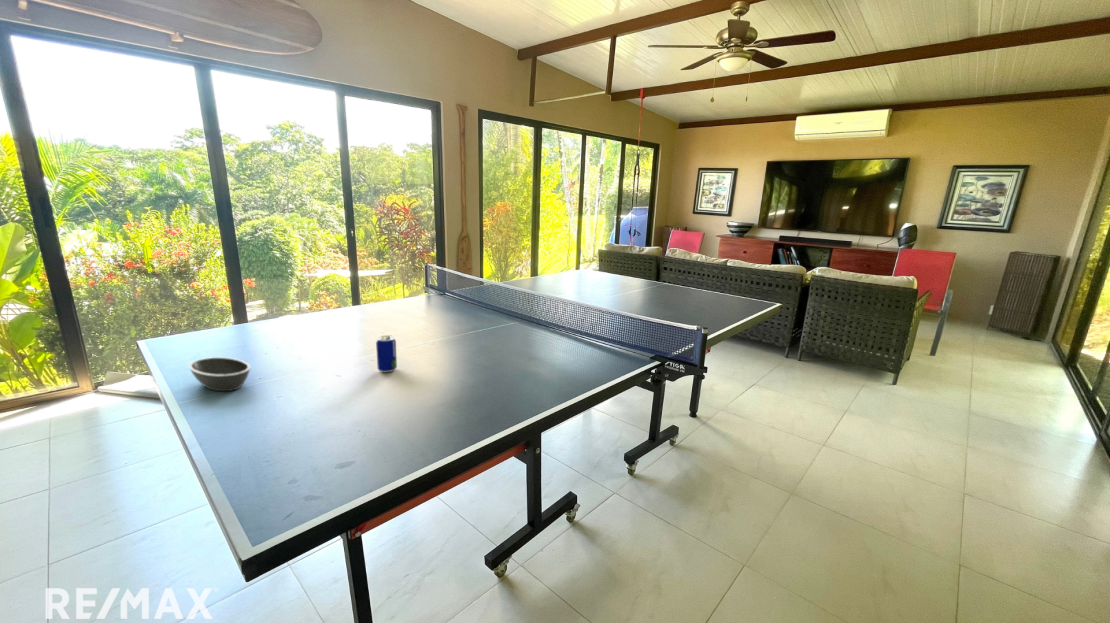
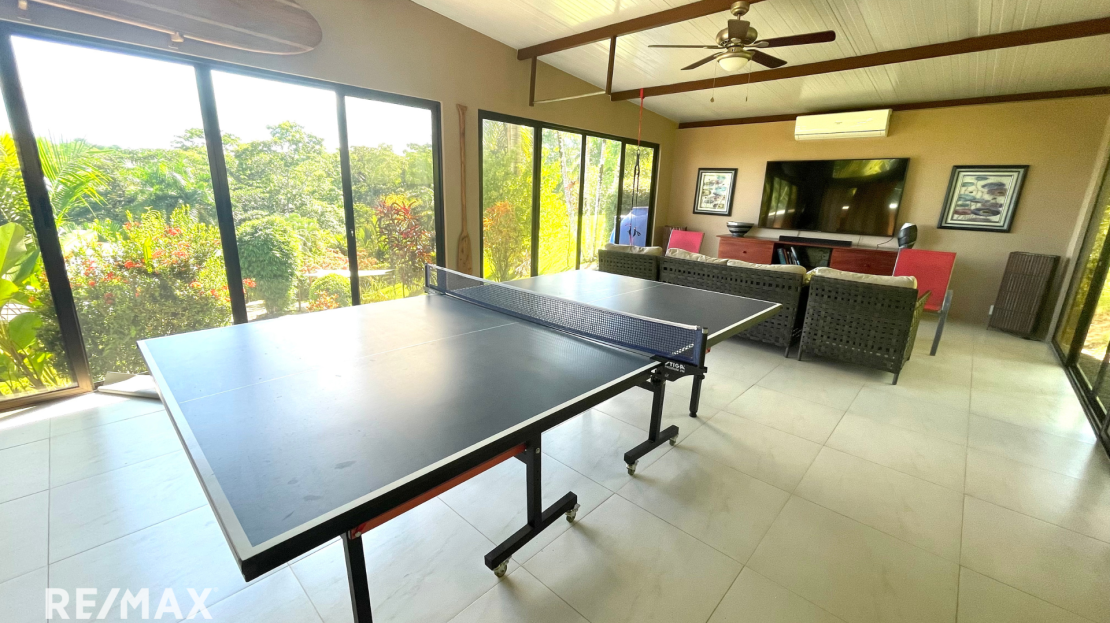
- bowl (221, 375)
- beer can (386, 353)
